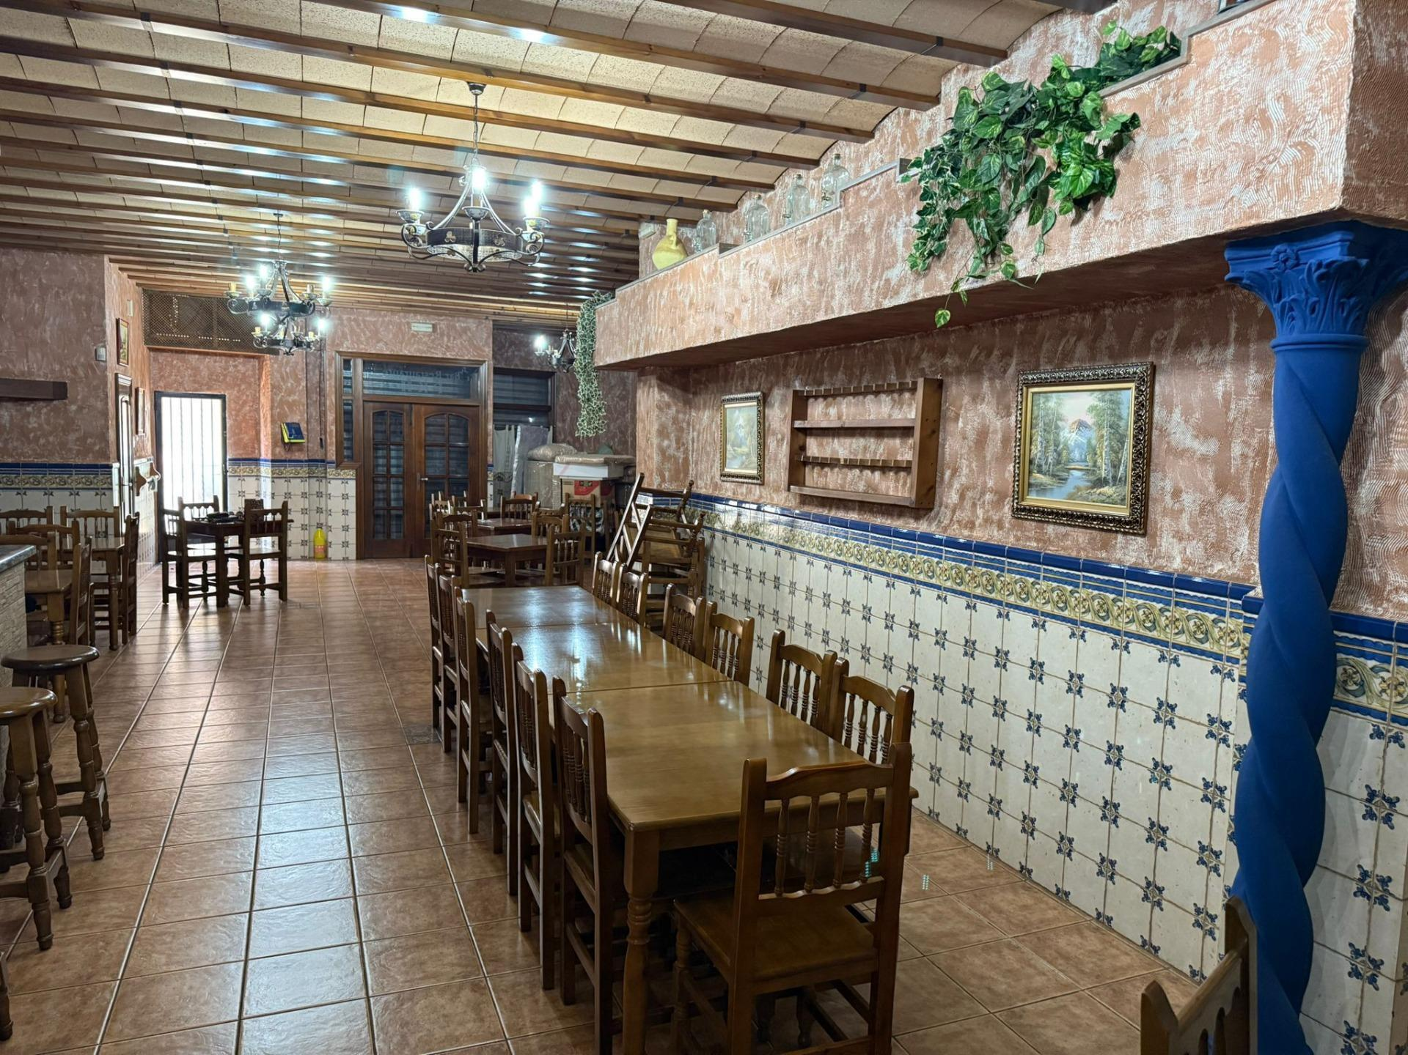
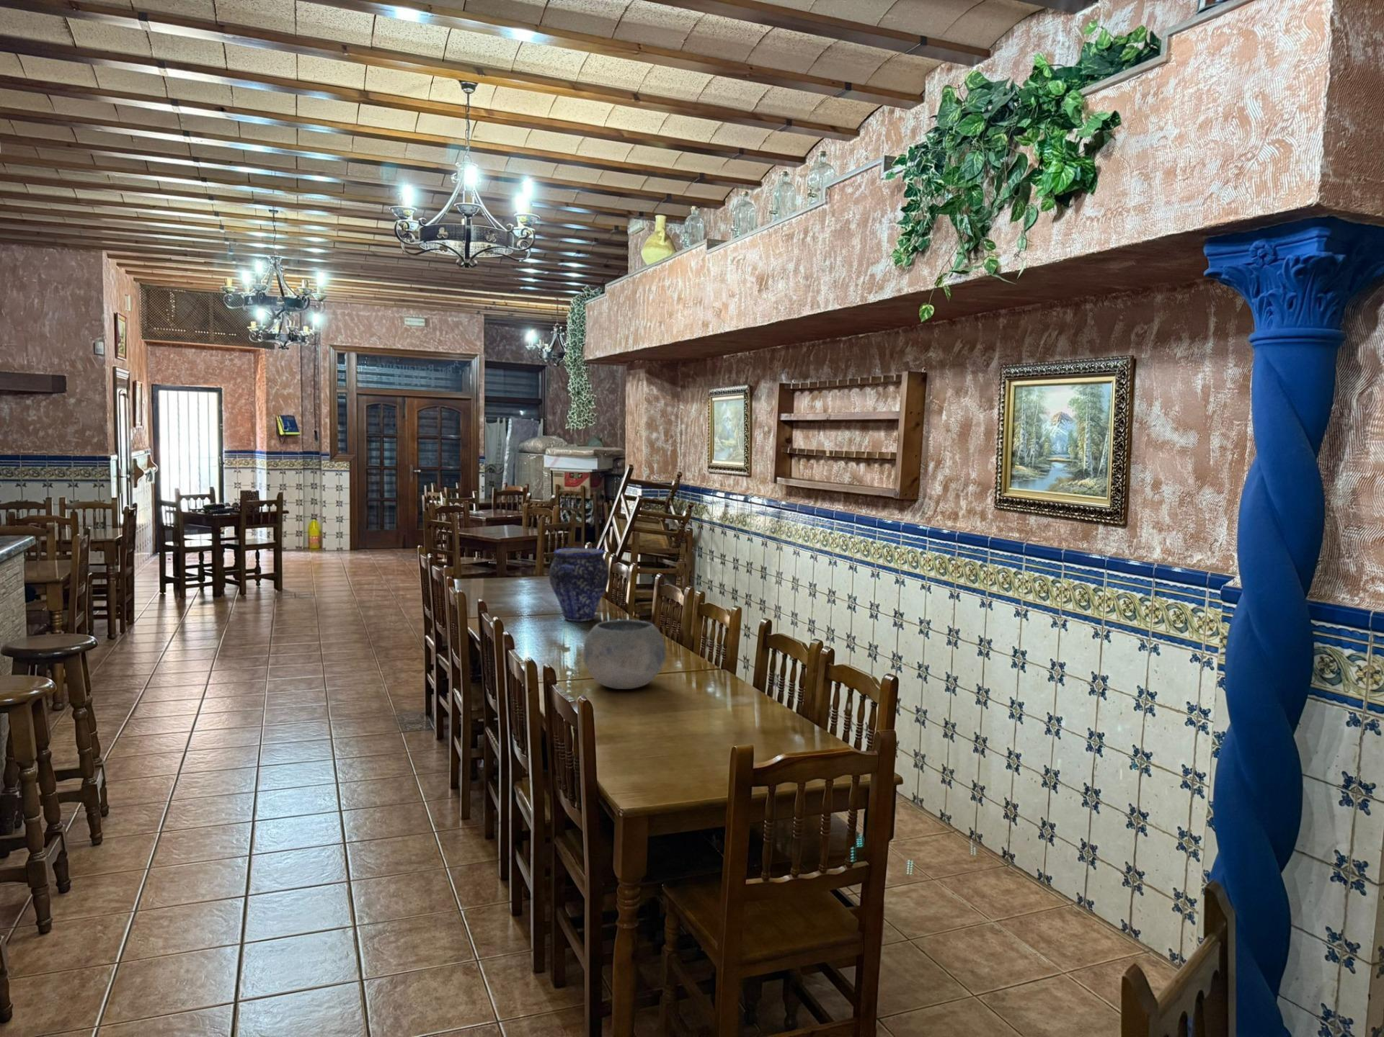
+ vase (579, 584)
+ bowl (624, 655)
